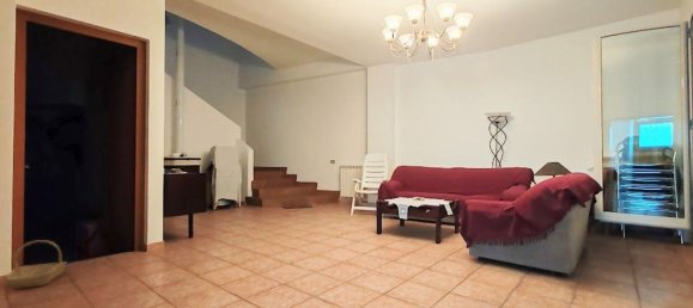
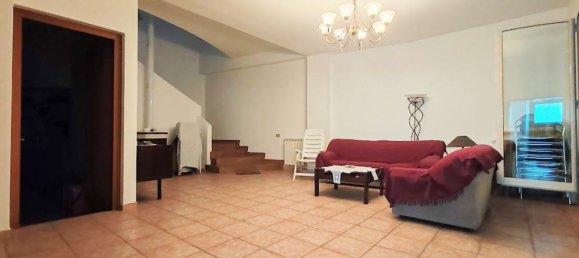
- basket (41, 264)
